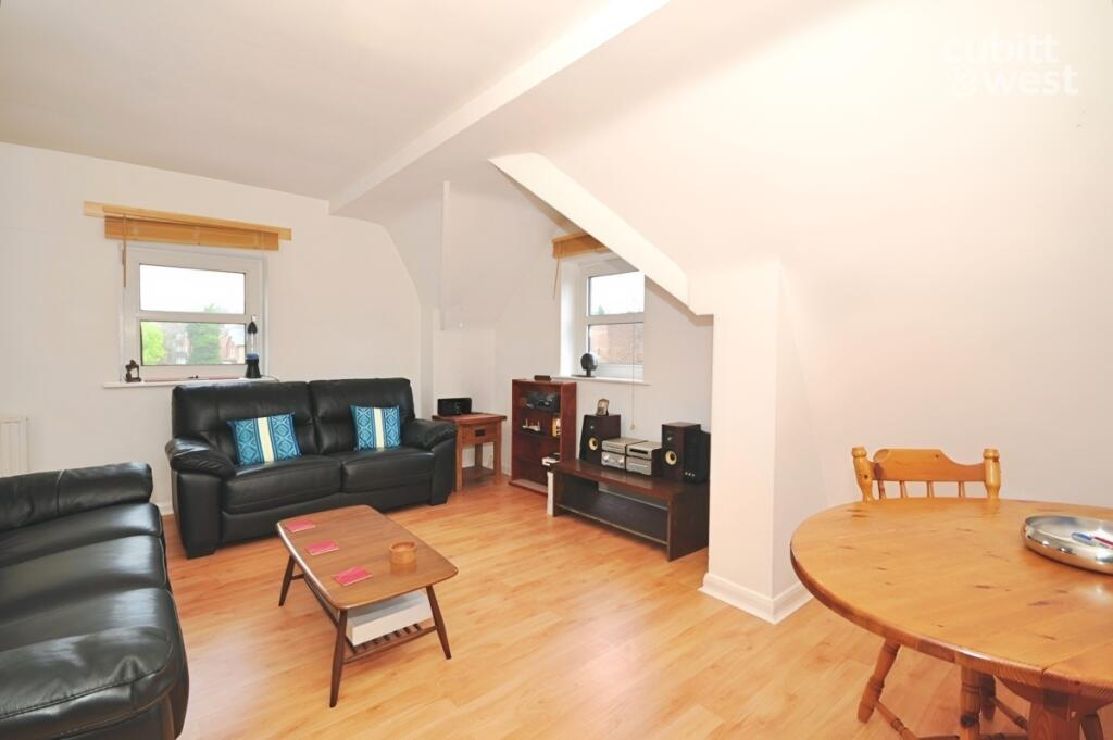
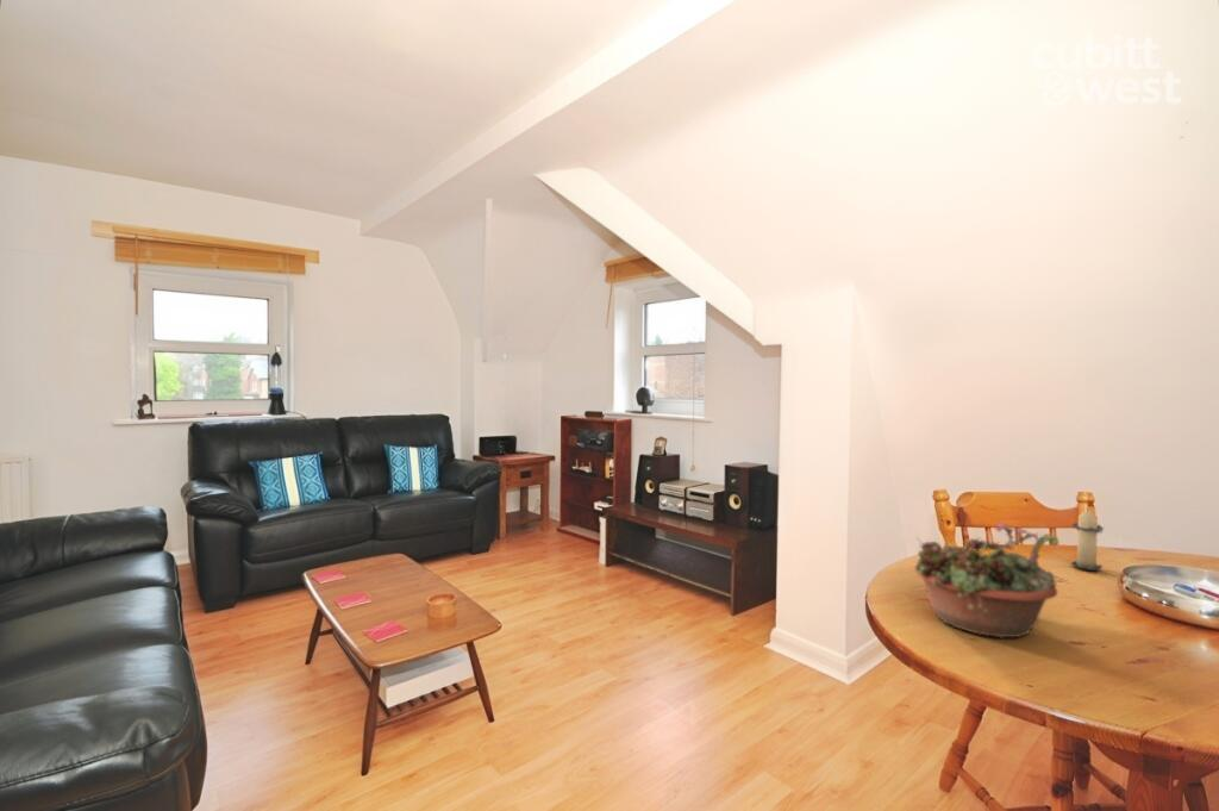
+ succulent planter (986, 574)
+ candle (1087, 537)
